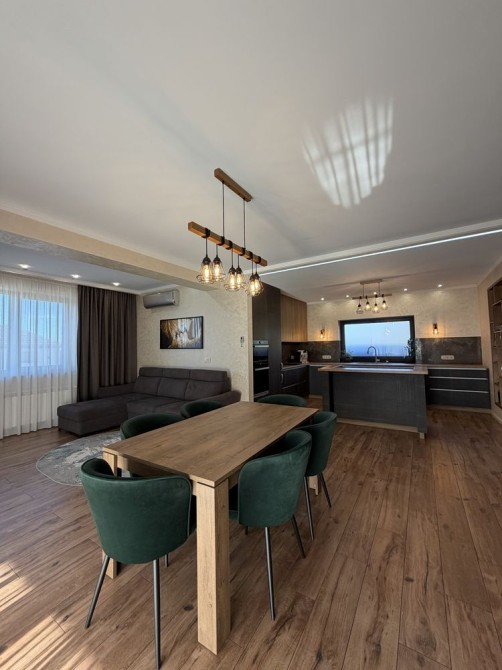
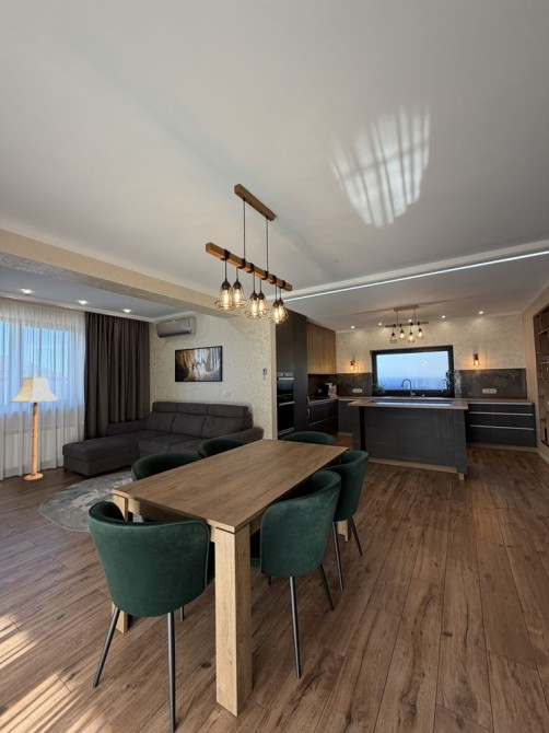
+ floor lamp (34, 424)
